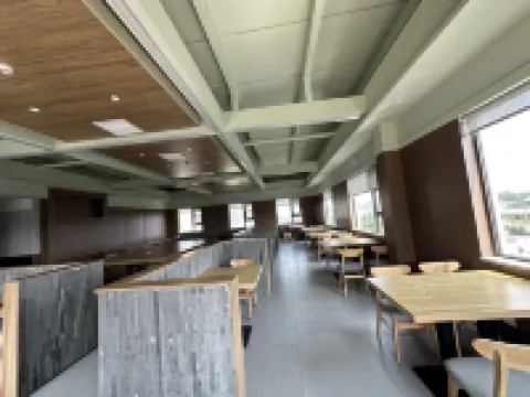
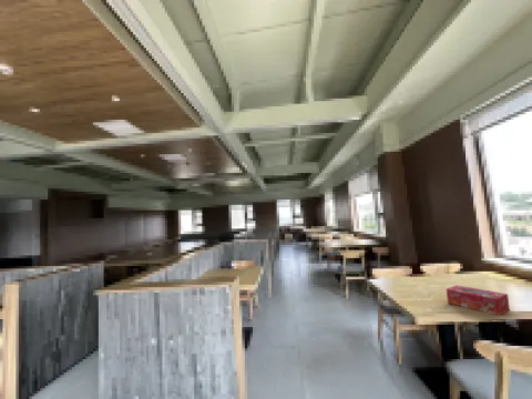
+ tissue box (475, 298)
